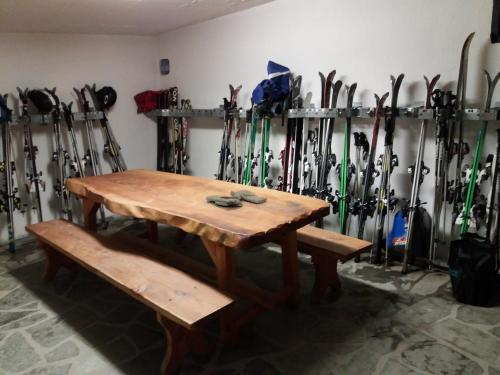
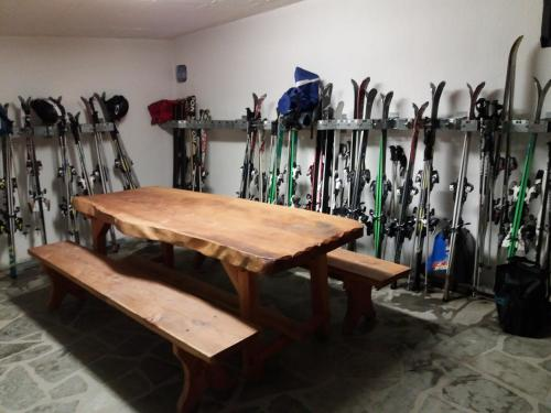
- pair of gloves (236, 197)
